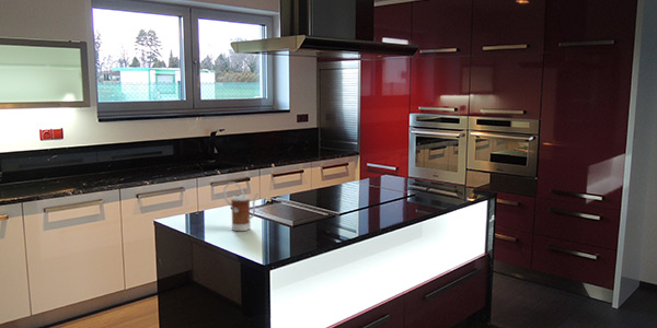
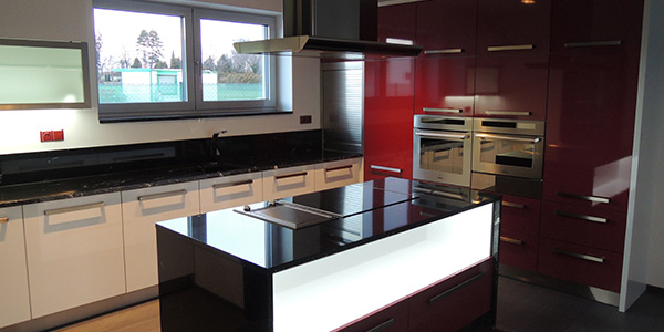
- kettle (241, 206)
